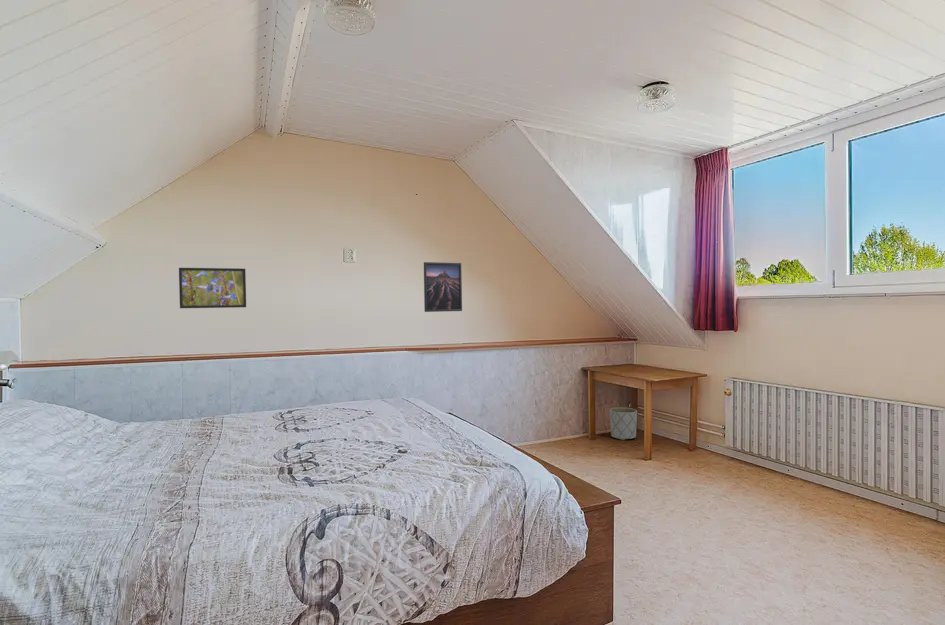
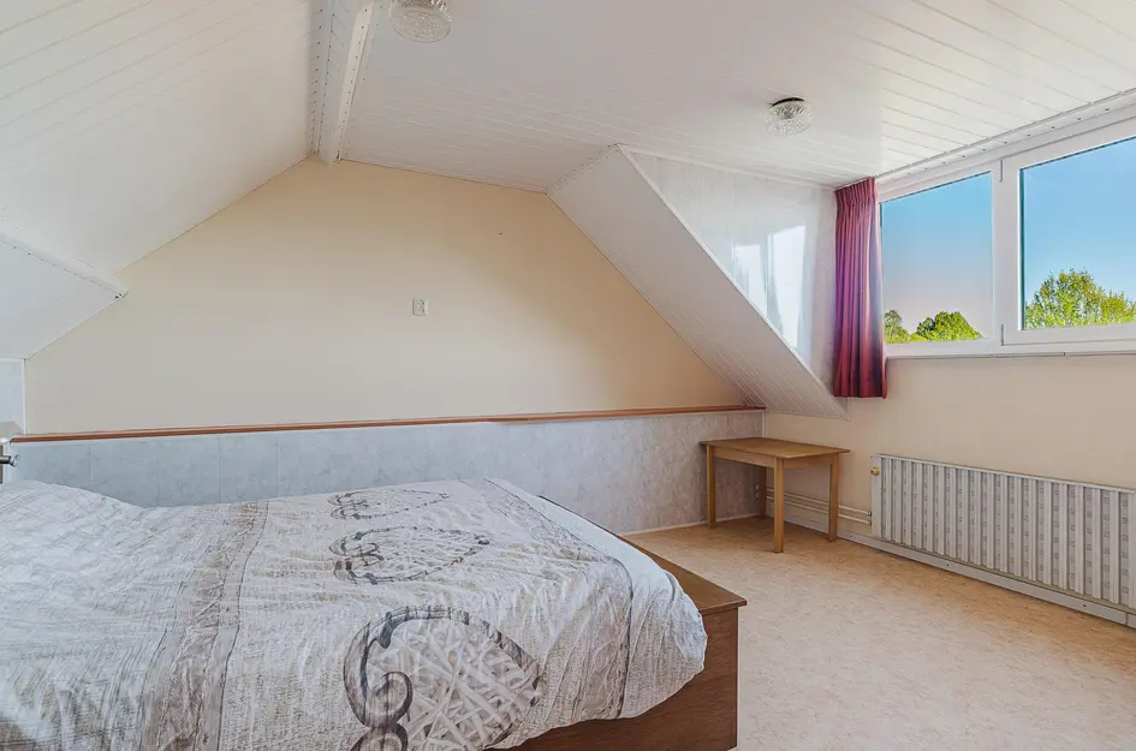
- planter (623, 423)
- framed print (213, 288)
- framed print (443, 287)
